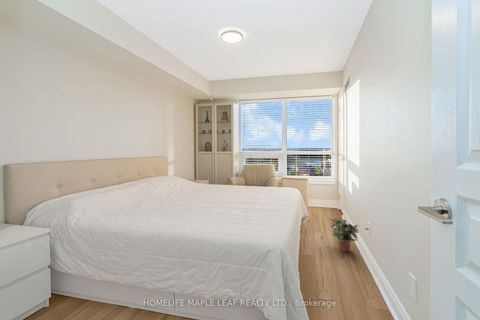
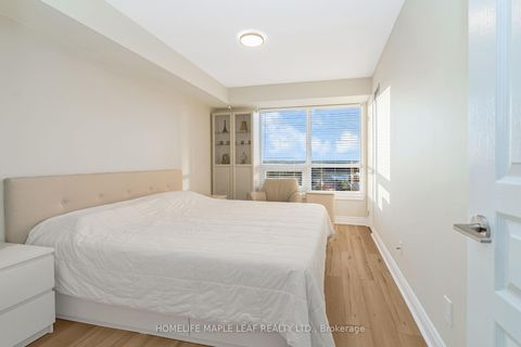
- potted plant (344, 235)
